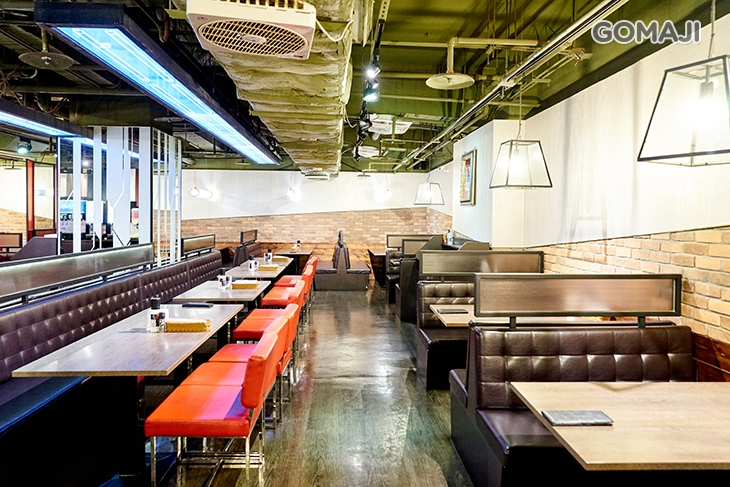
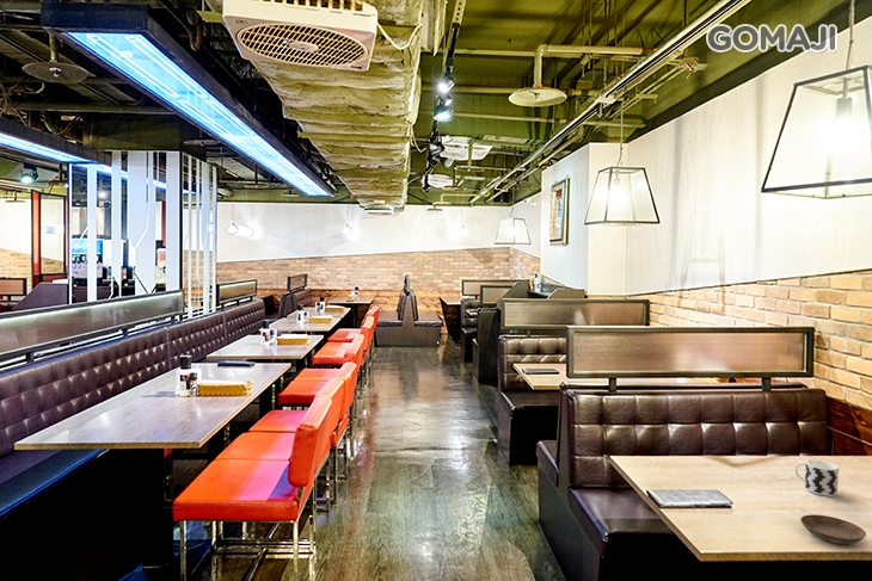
+ cup (815, 476)
+ saucer (831, 530)
